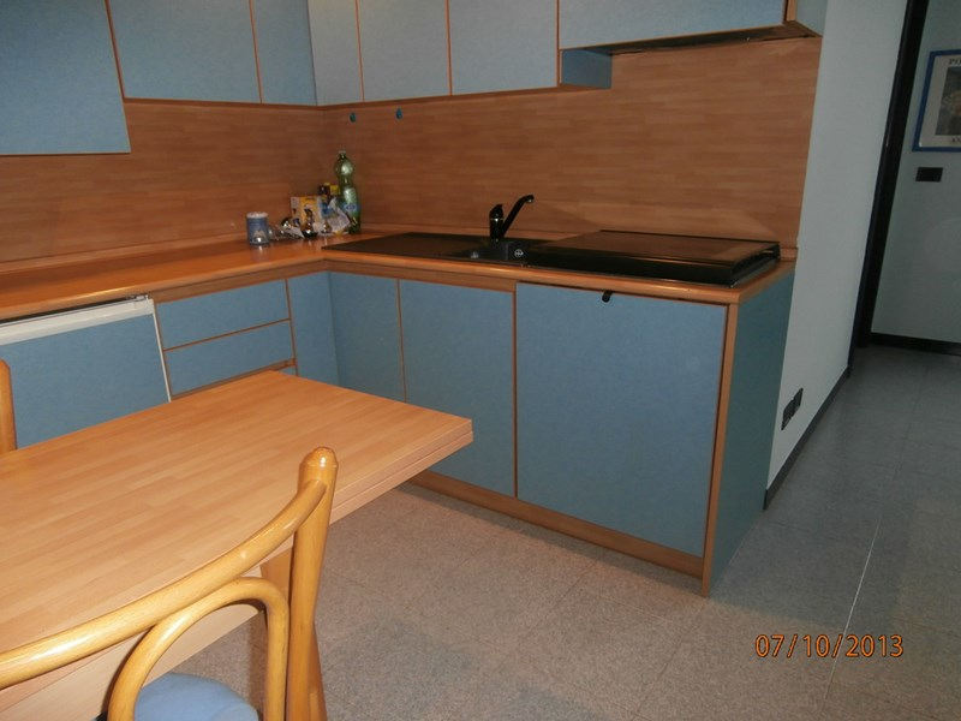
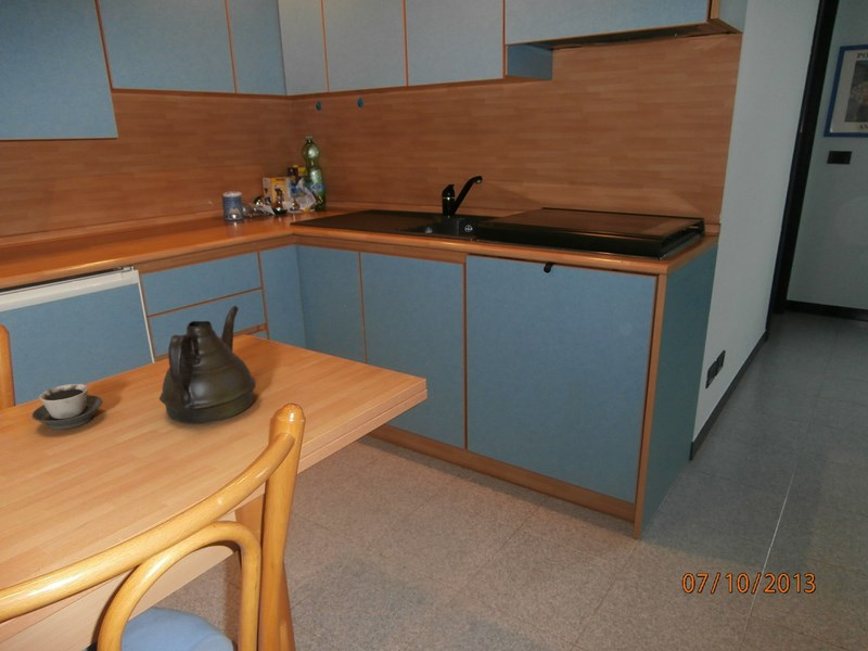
+ teapot (214, 358)
+ cup (67, 406)
